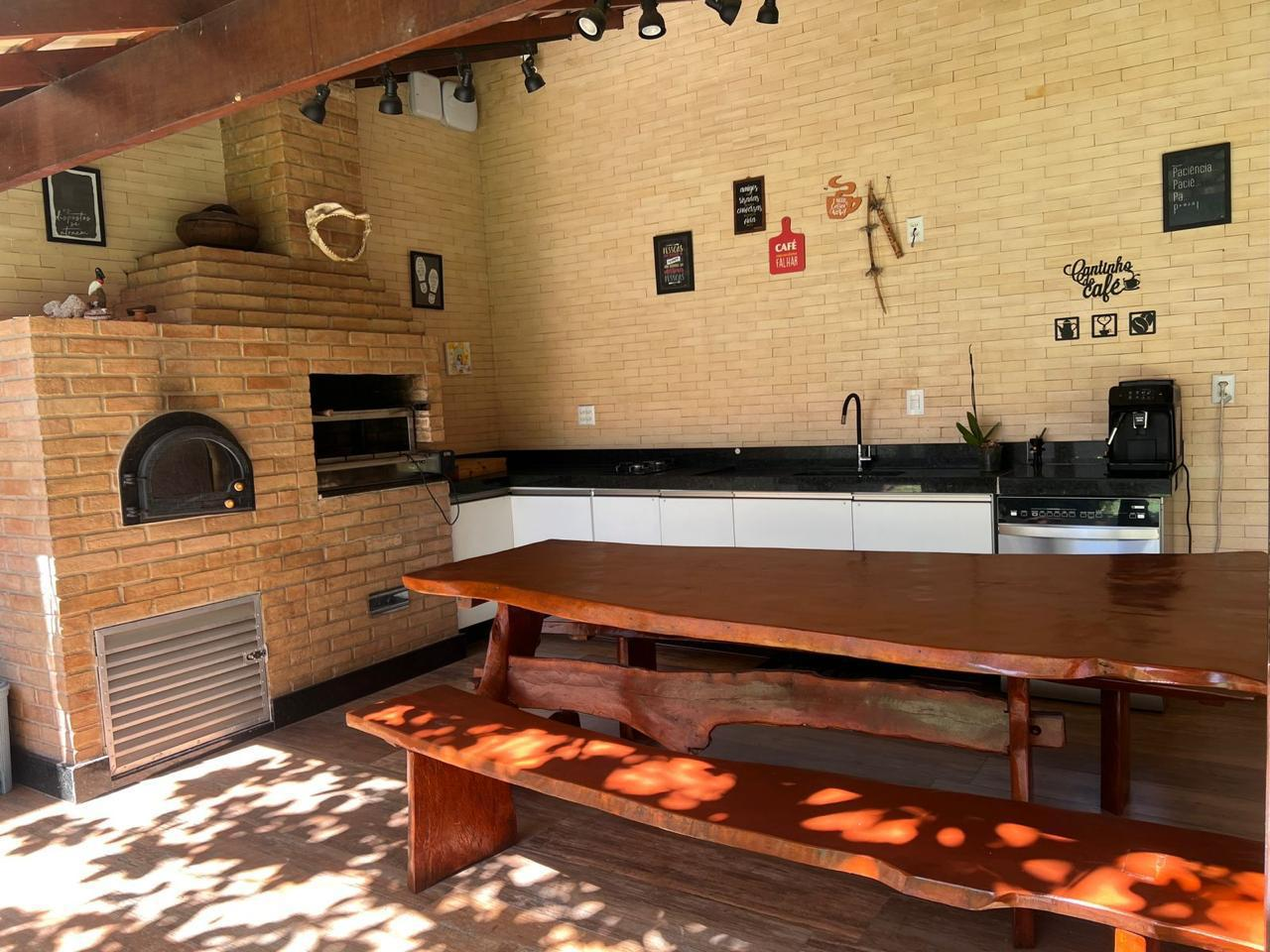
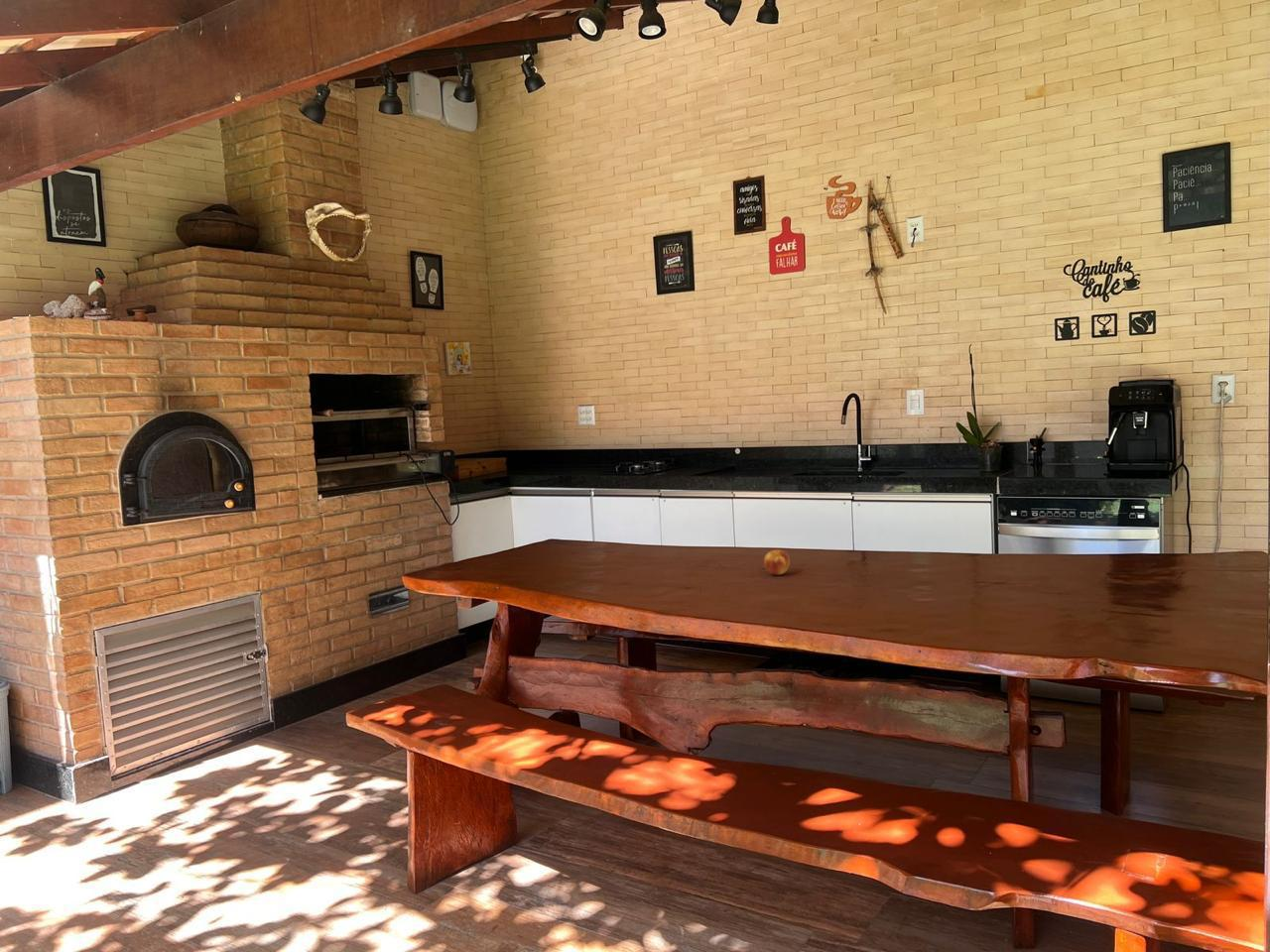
+ fruit (776, 562)
